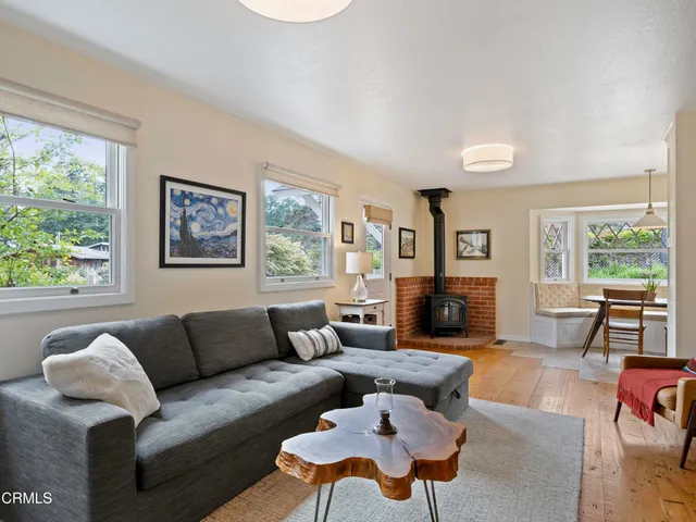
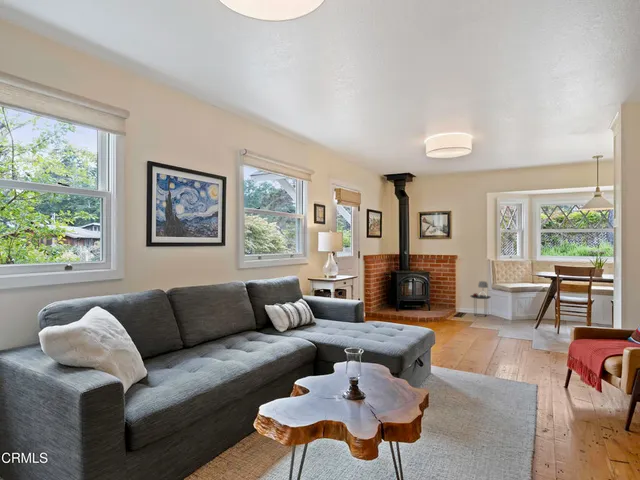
+ side table (480, 298)
